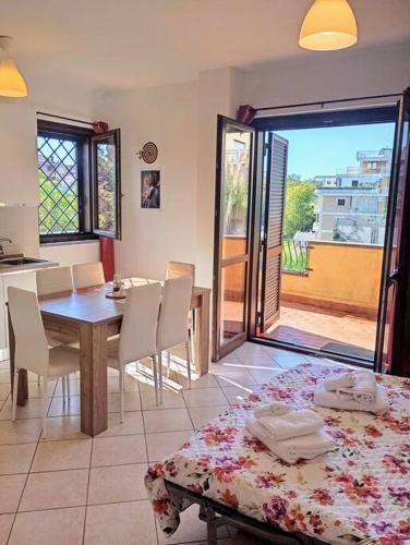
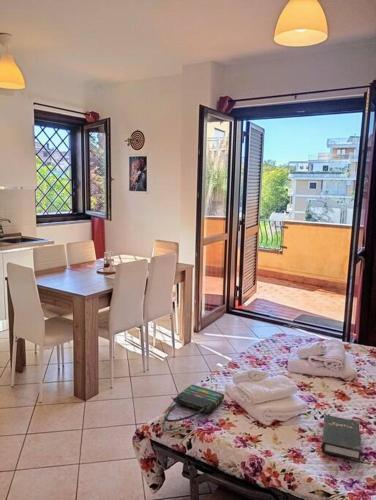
+ hardback book (340, 436)
+ tote bag (189, 406)
